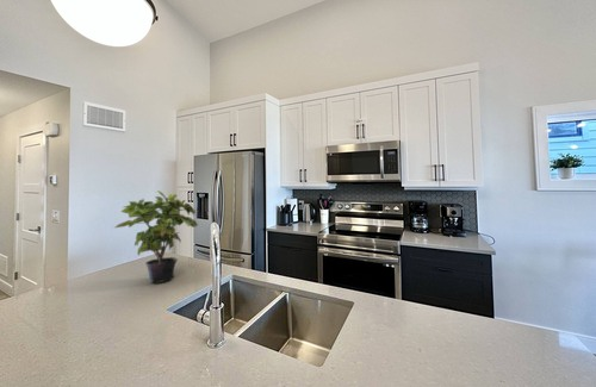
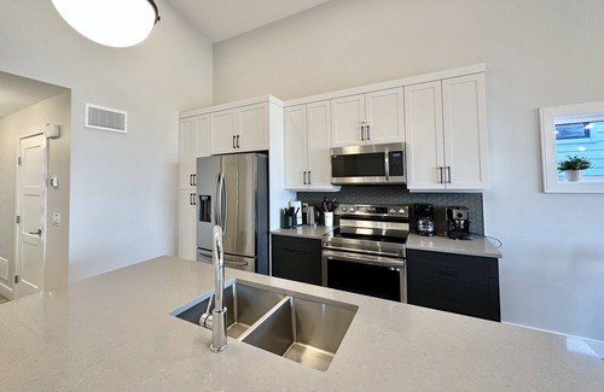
- potted plant (162, 233)
